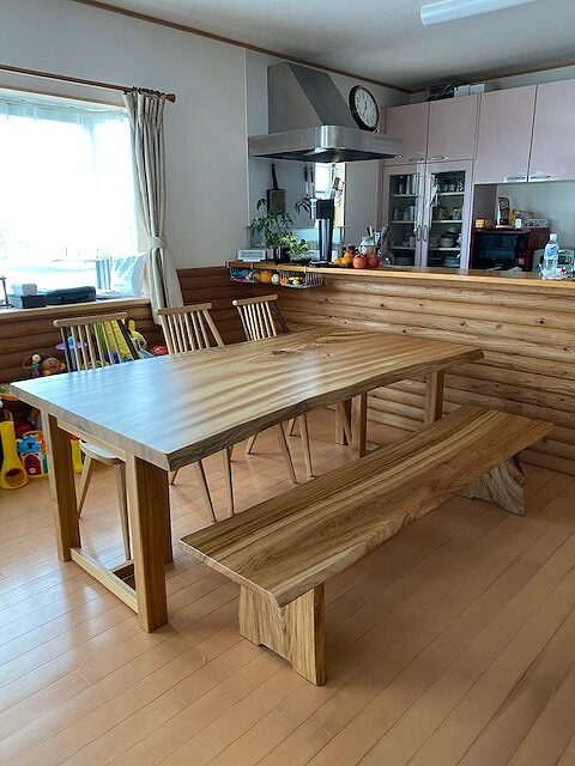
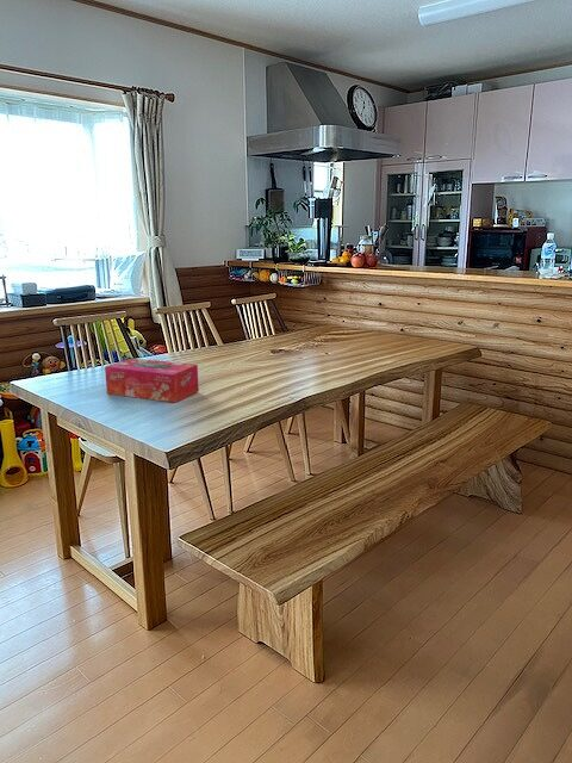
+ tissue box (151, 379)
